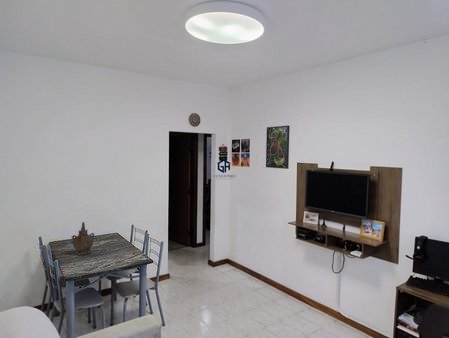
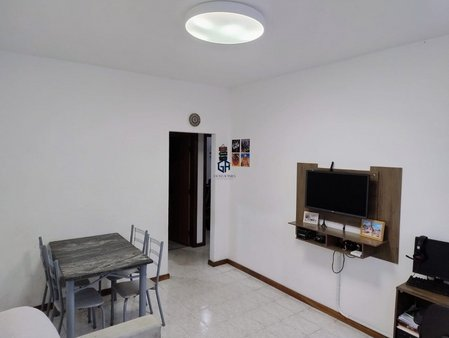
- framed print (277, 147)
- ceremonial vessel (83, 238)
